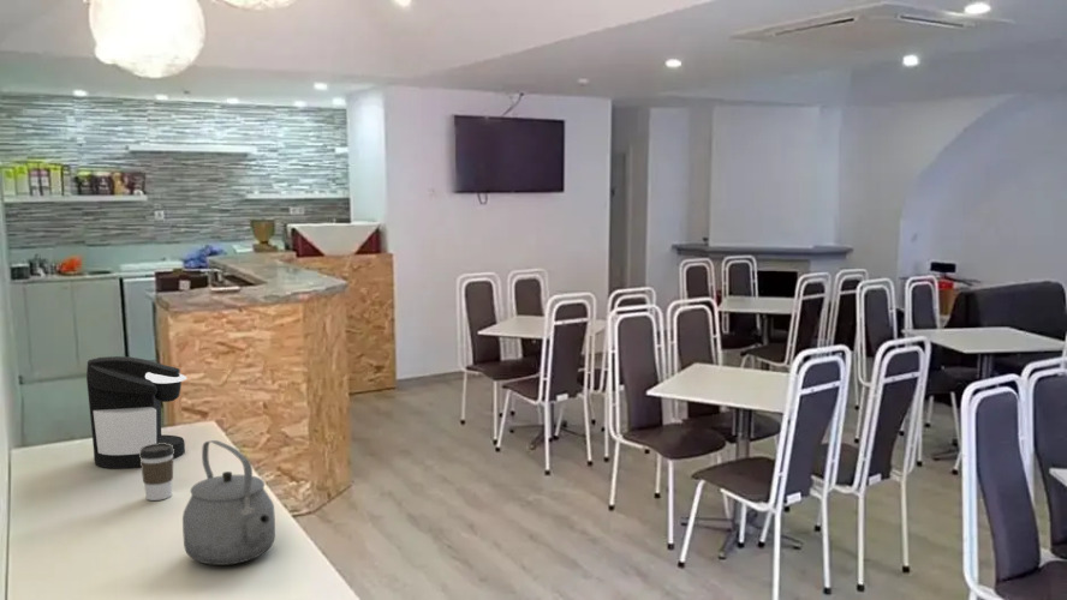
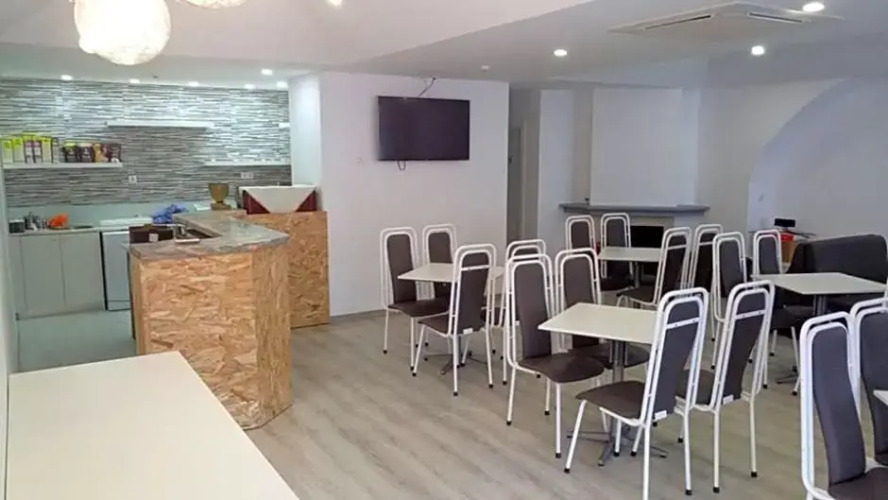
- tea kettle (234, 504)
- coffee maker (139, 406)
- coffee cup (157, 472)
